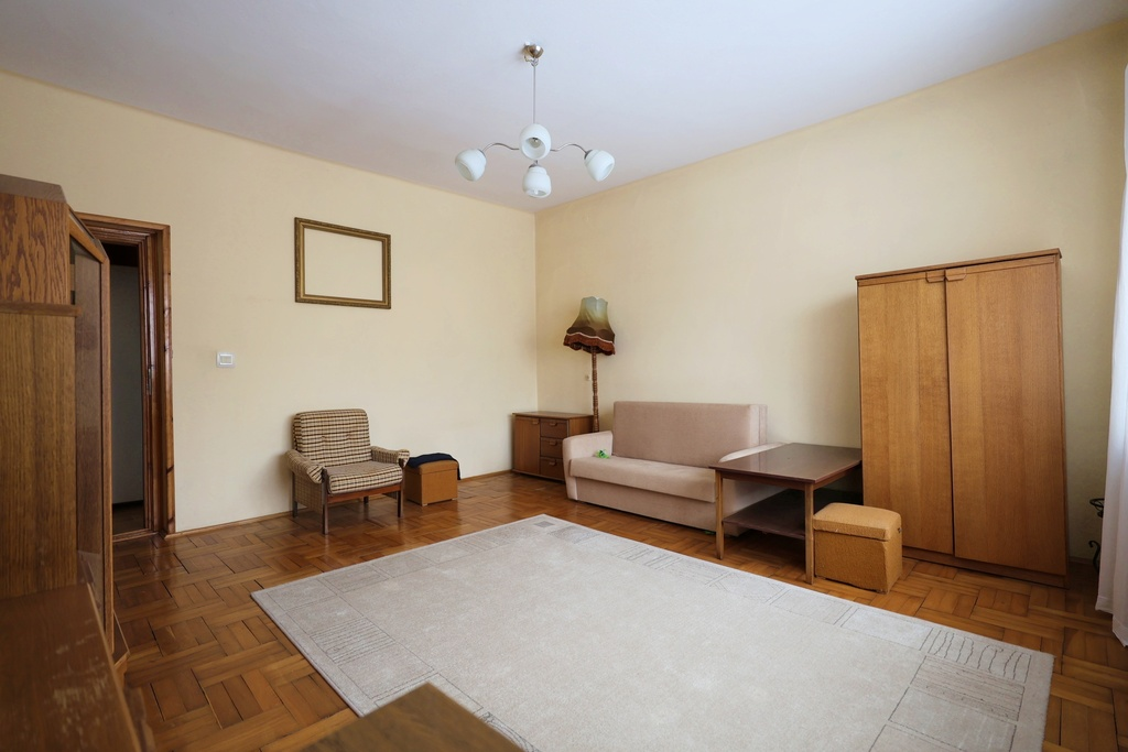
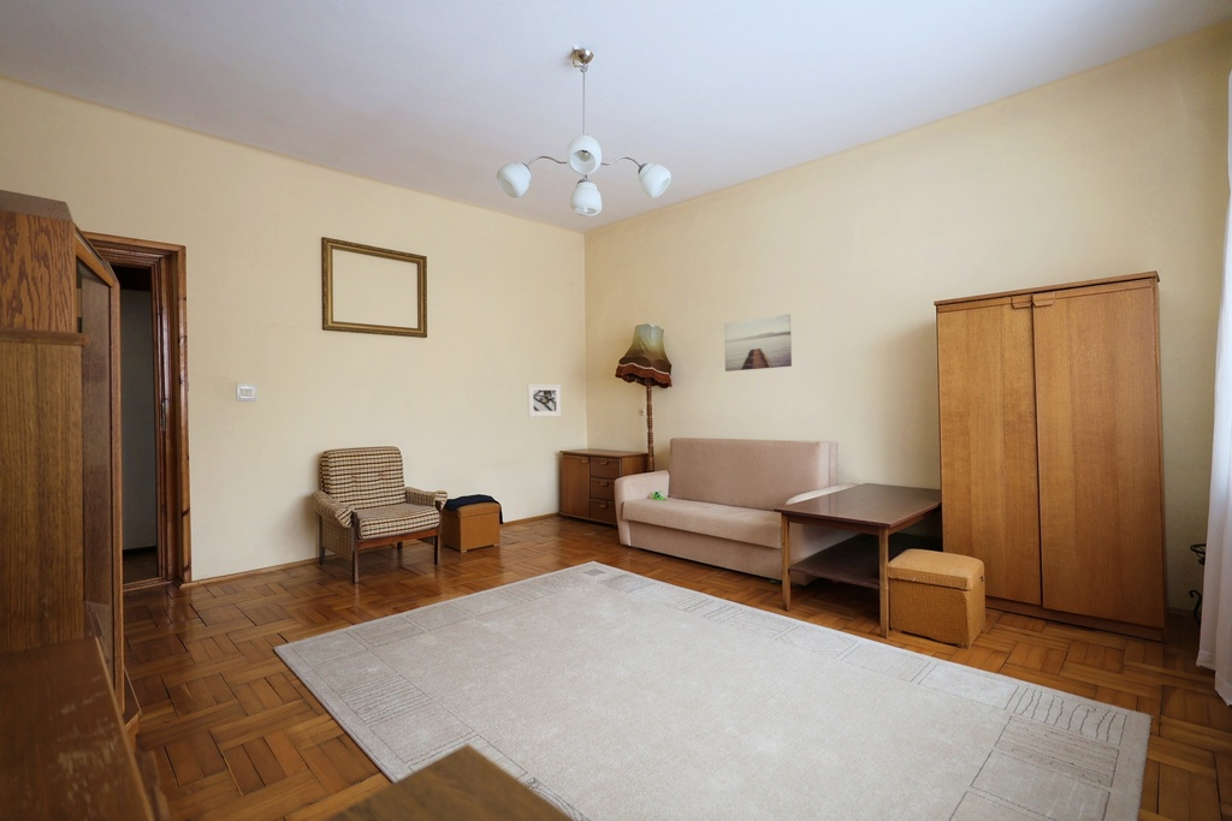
+ wall art (756, 344)
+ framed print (544, 400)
